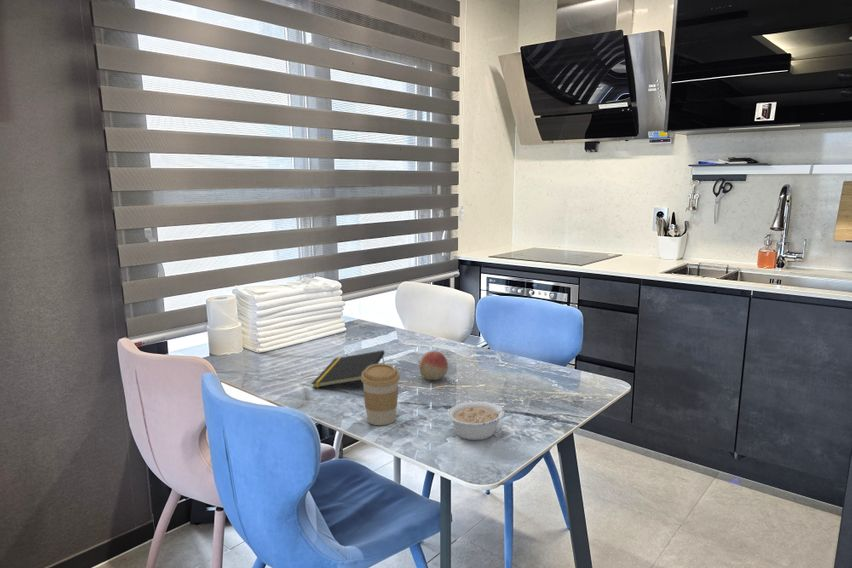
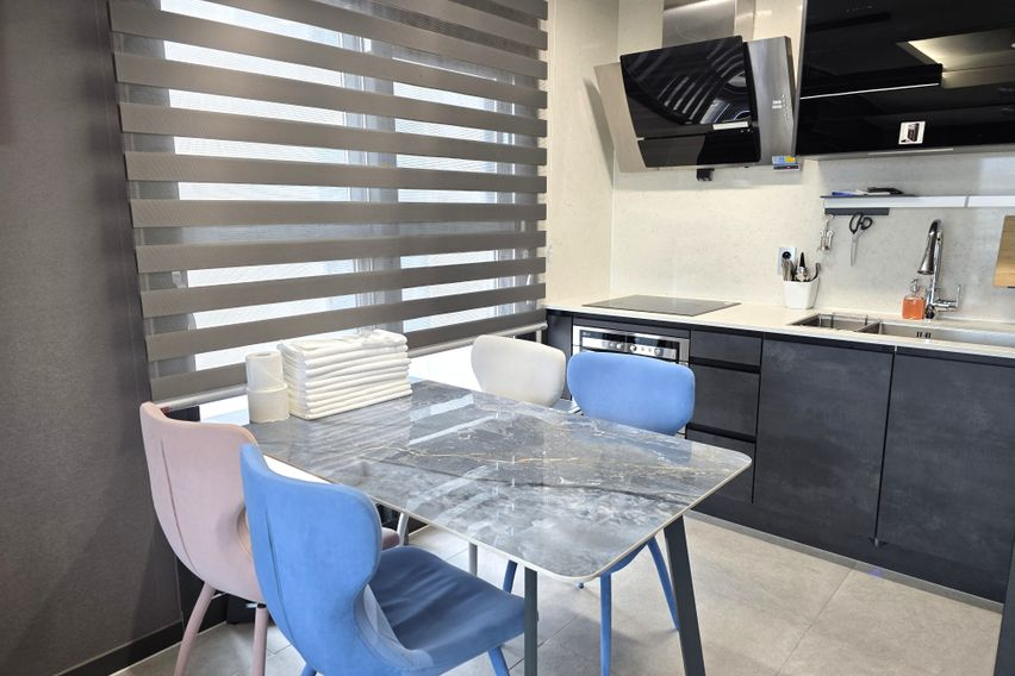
- coffee cup (380, 393)
- notepad (350, 368)
- legume (477, 419)
- fruit (432, 365)
